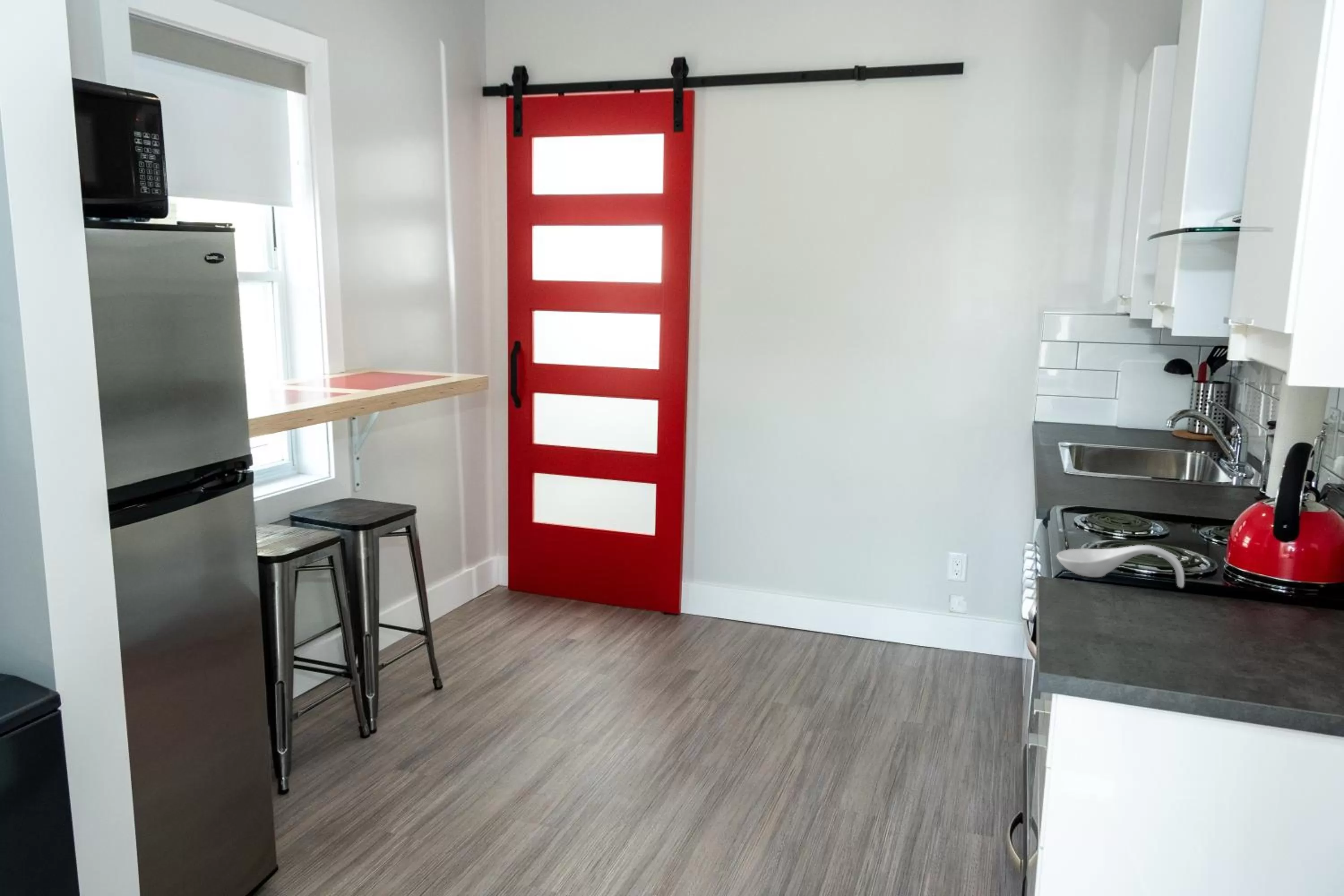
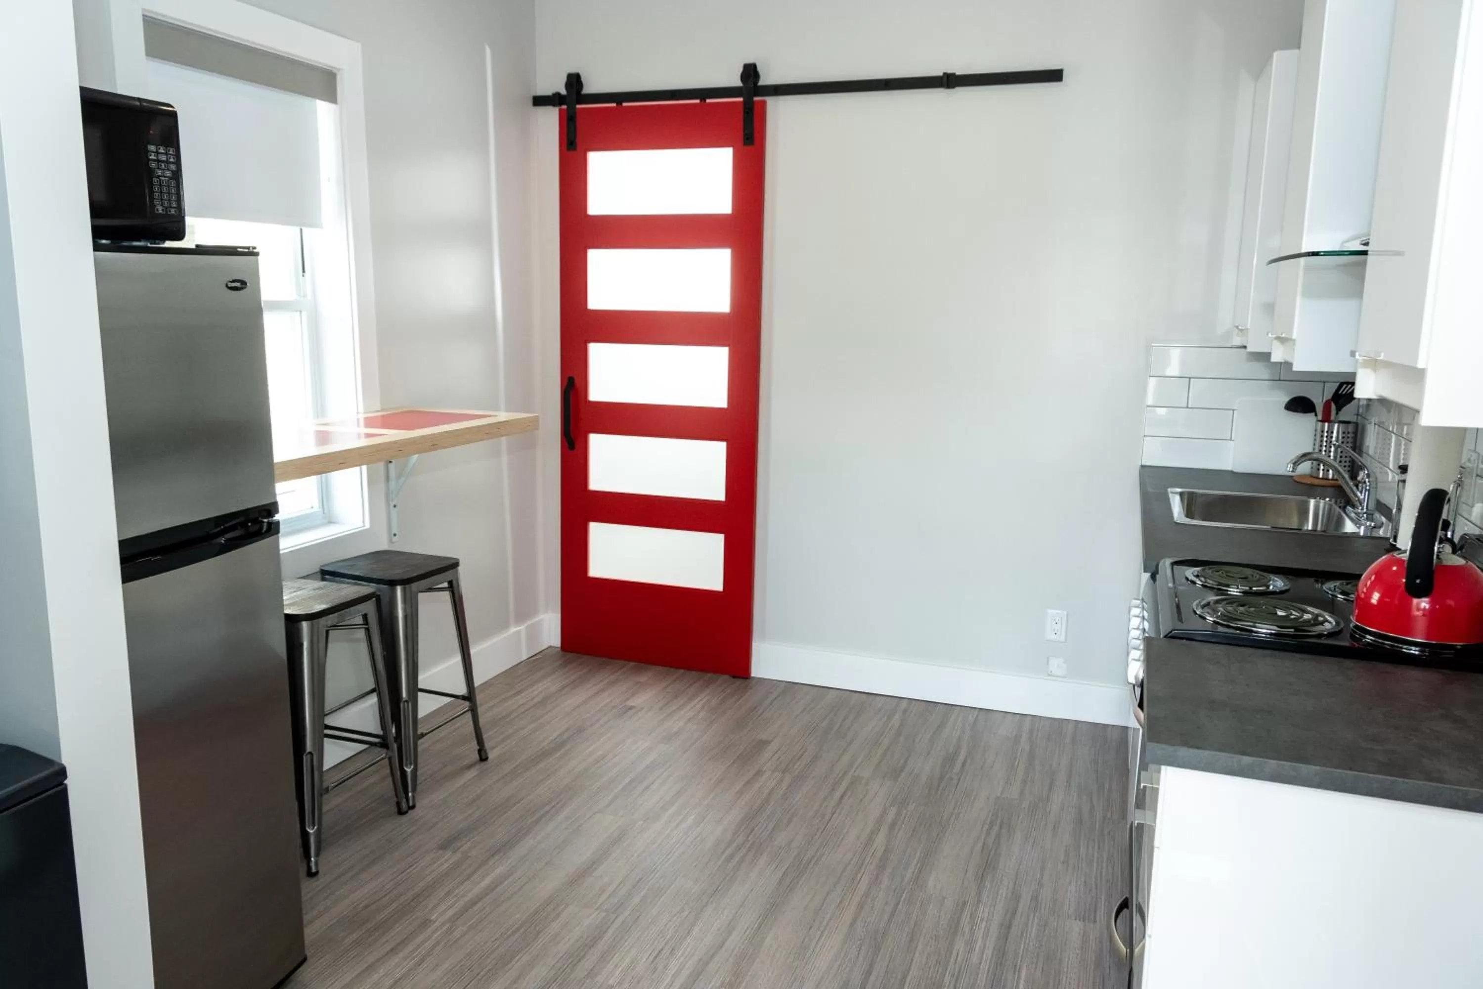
- spoon rest (1119, 560)
